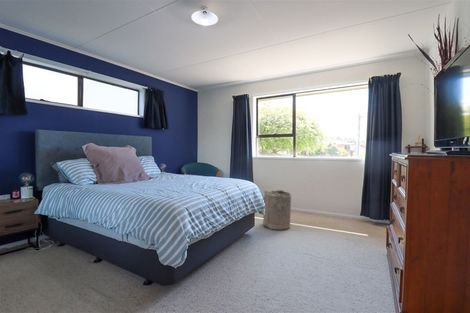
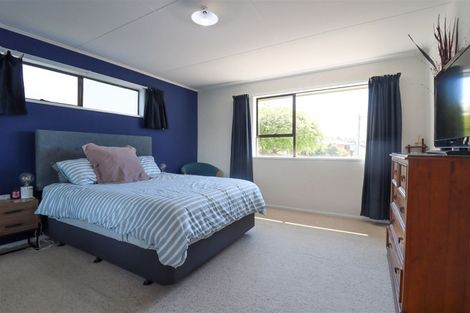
- laundry hamper (276, 208)
